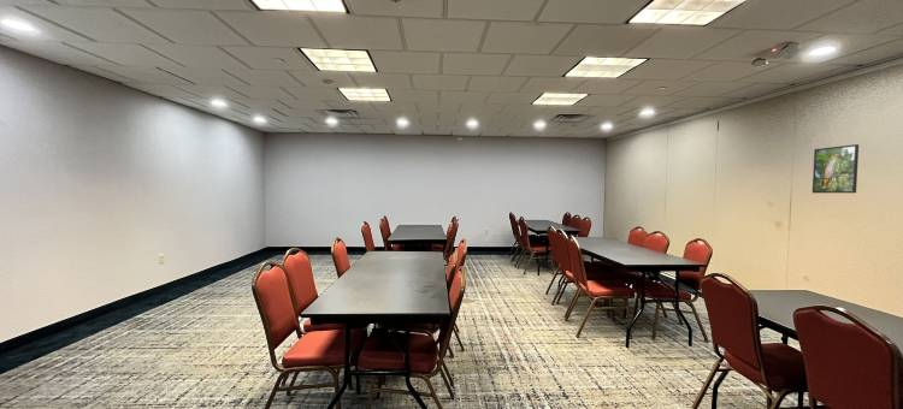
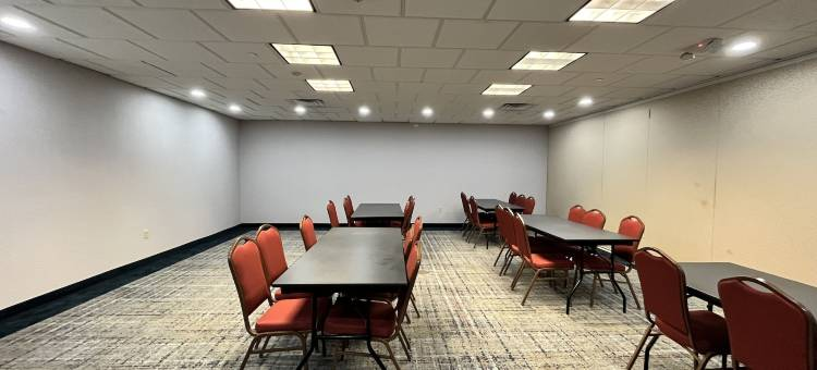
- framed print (833, 170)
